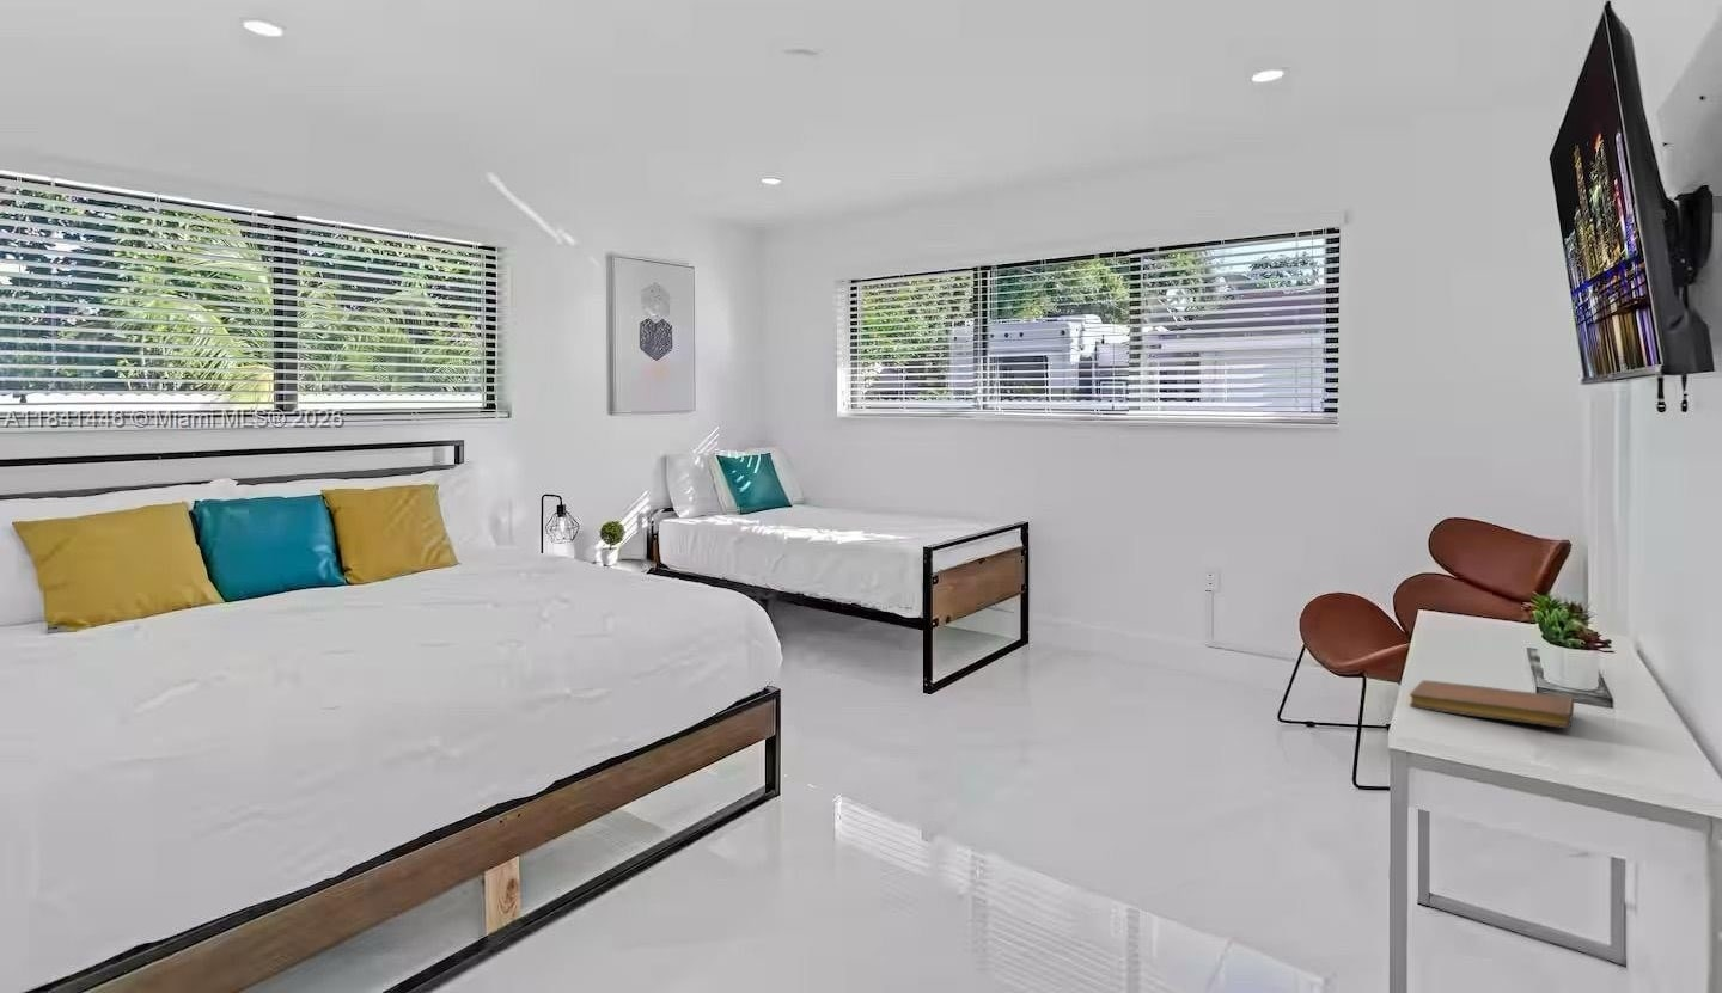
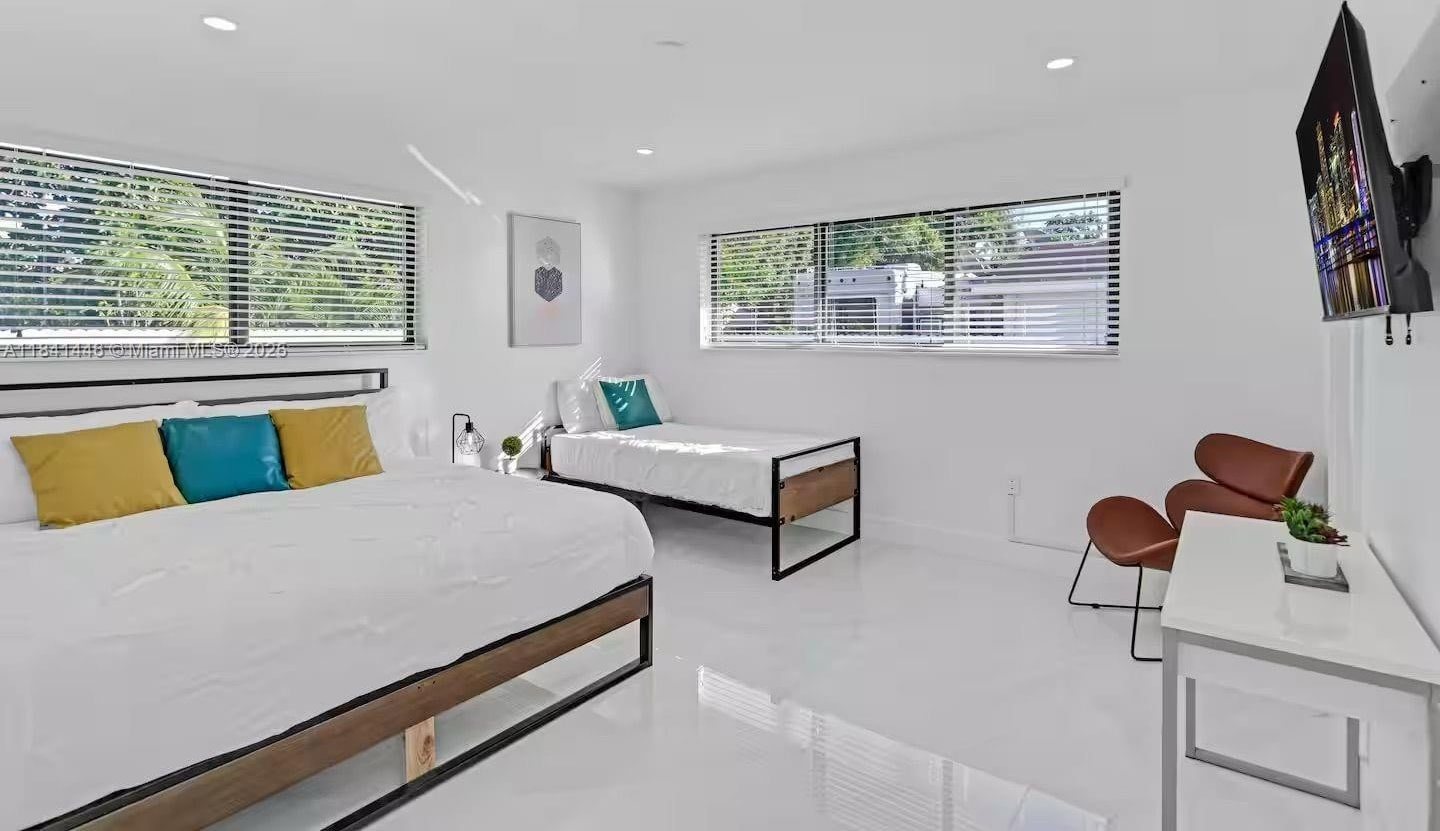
- notebook (1490, 701)
